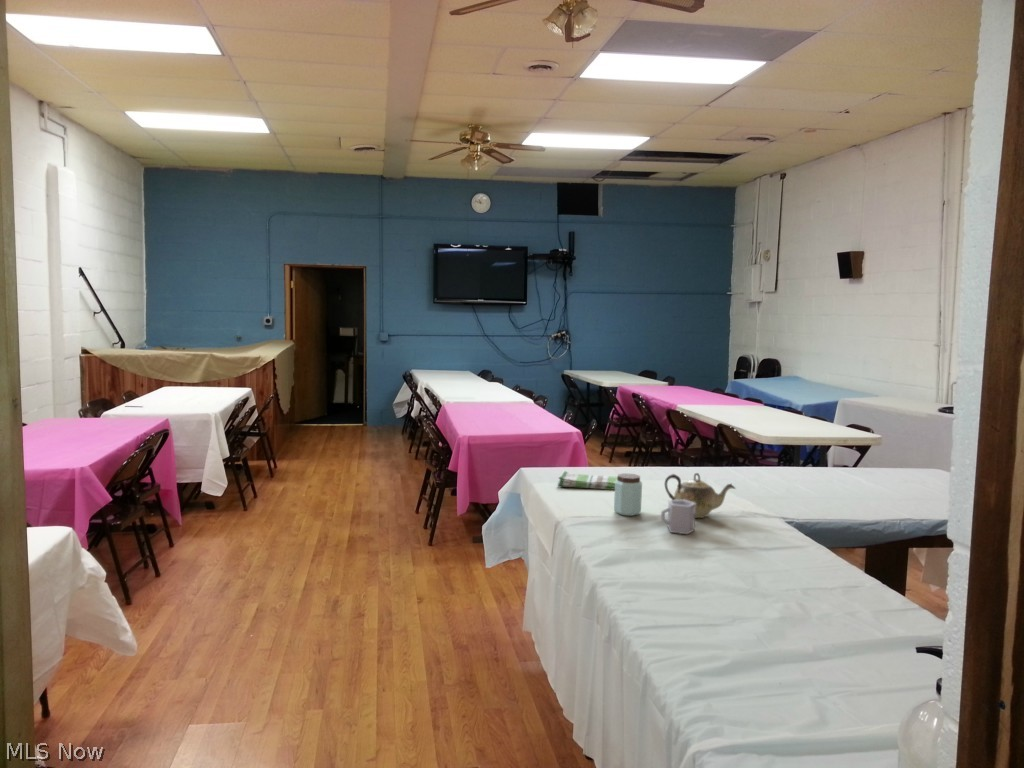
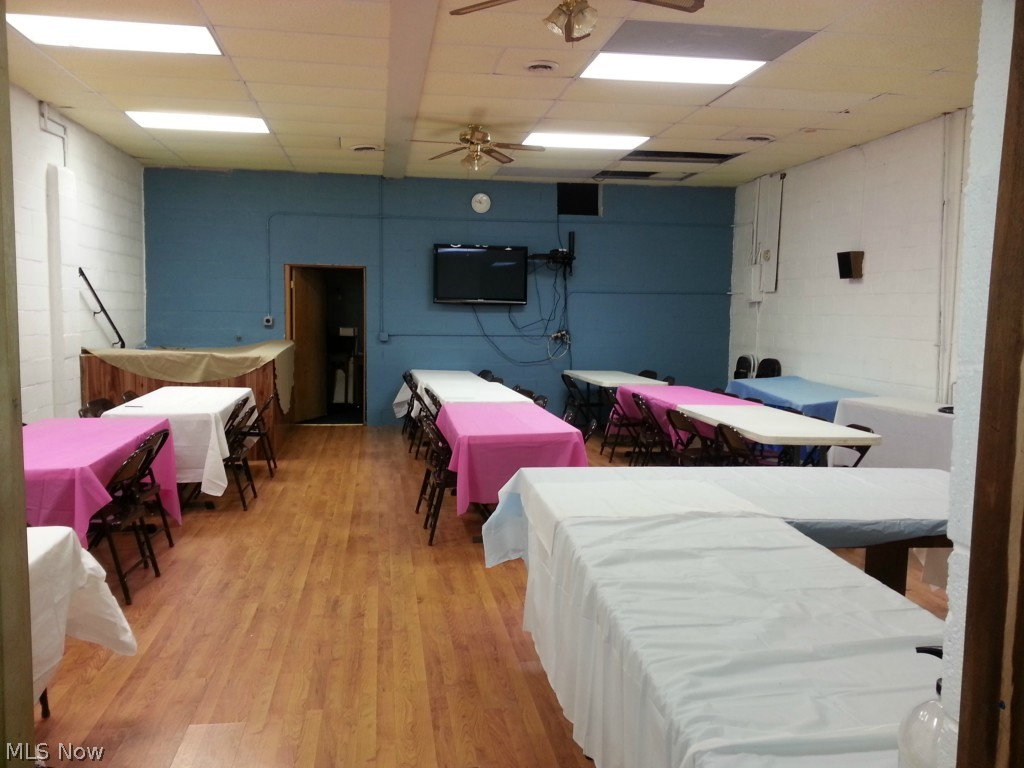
- peanut butter (628, 494)
- dish towel (589, 479)
- cup (678, 516)
- teapot (699, 494)
